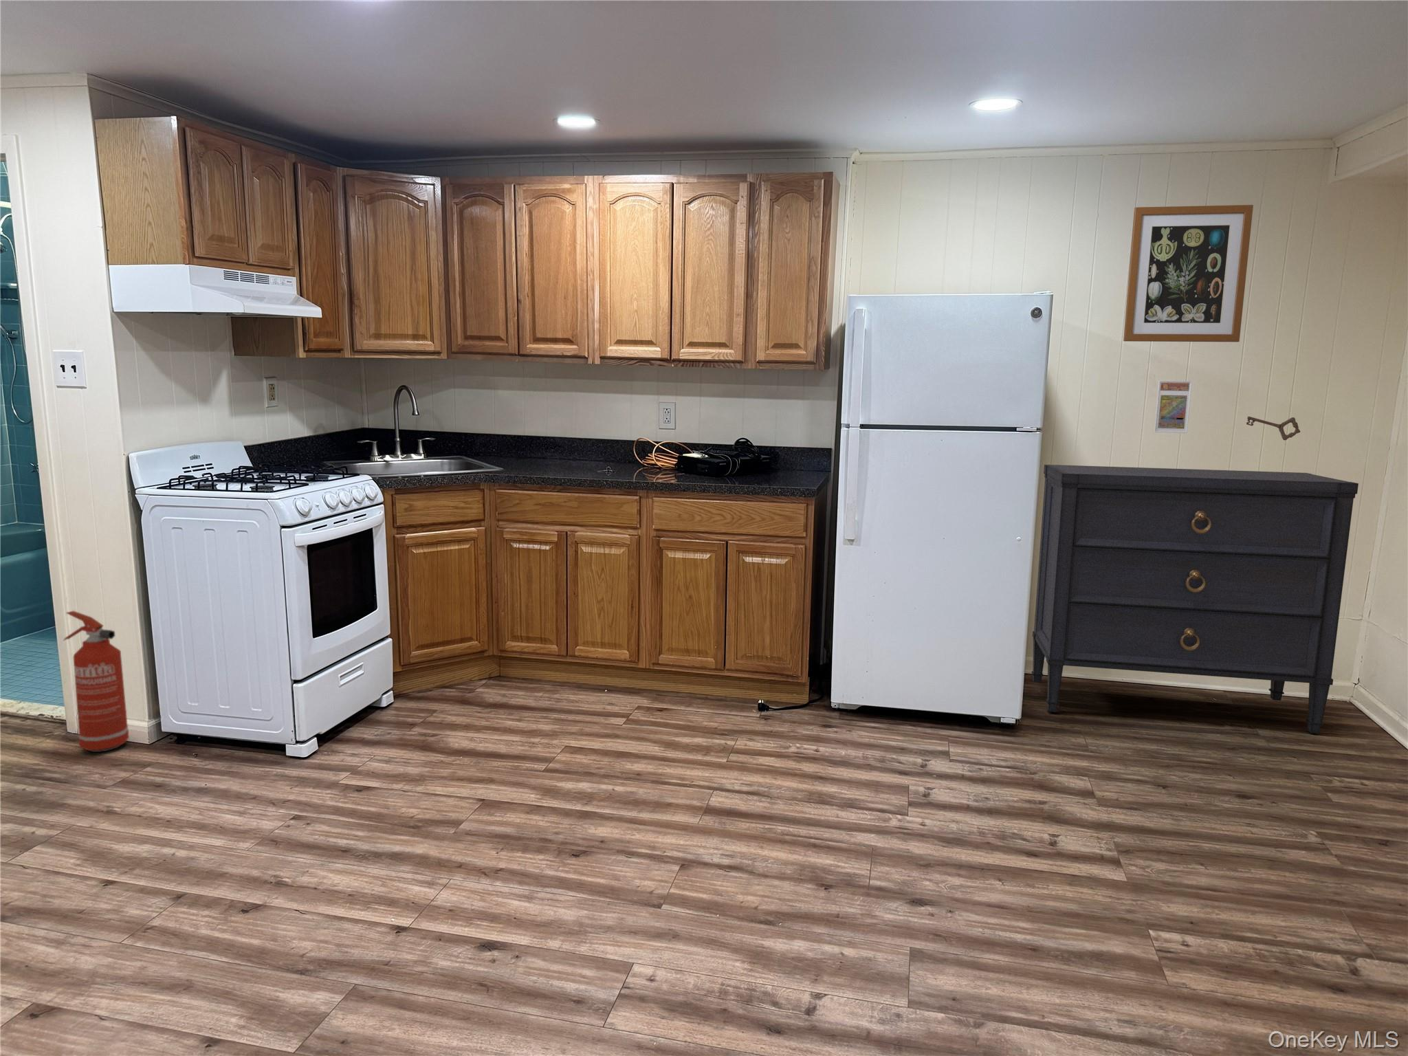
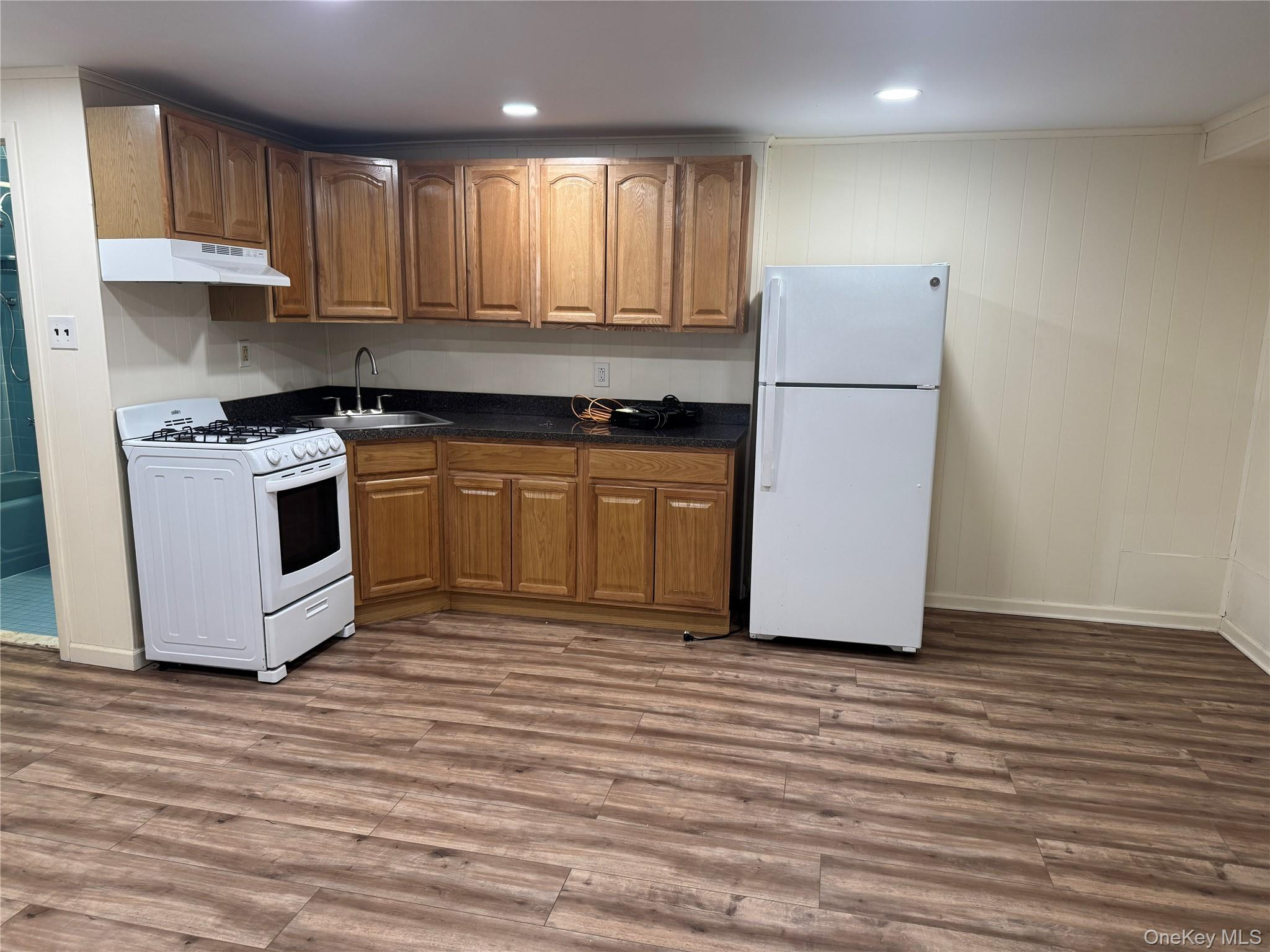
- trading card display case (1173, 406)
- dresser (1176, 591)
- fire extinguisher (91, 680)
- decorative key (1275, 426)
- wall art (1186, 274)
